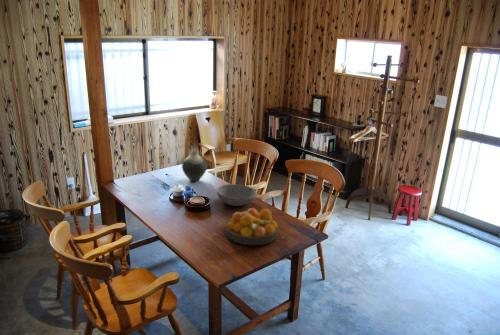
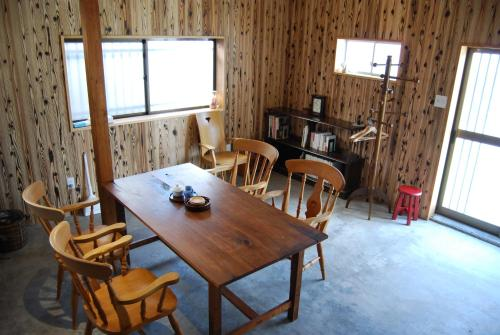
- vase (194, 166)
- fruit bowl (251, 222)
- bowl (236, 196)
